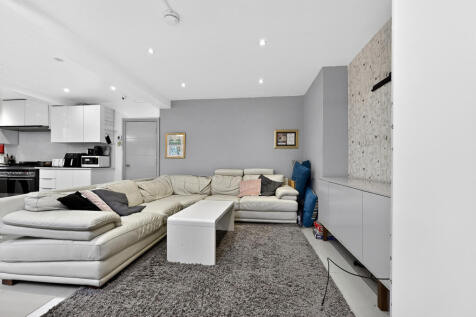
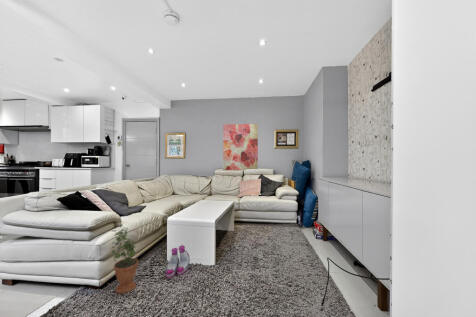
+ boots (177, 258)
+ wall art (240, 147)
+ potted plant (122, 257)
